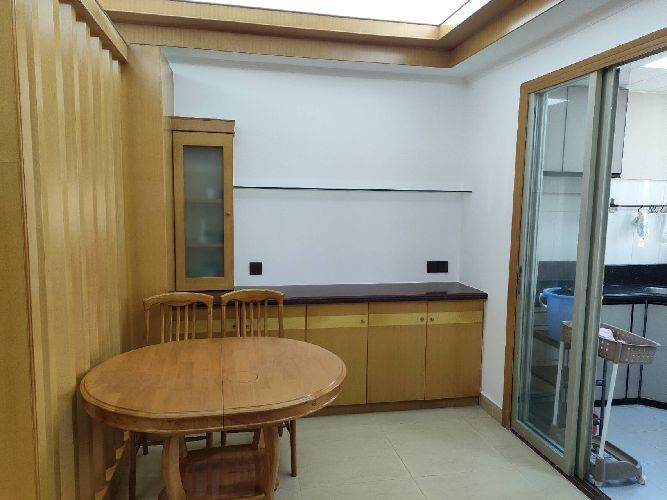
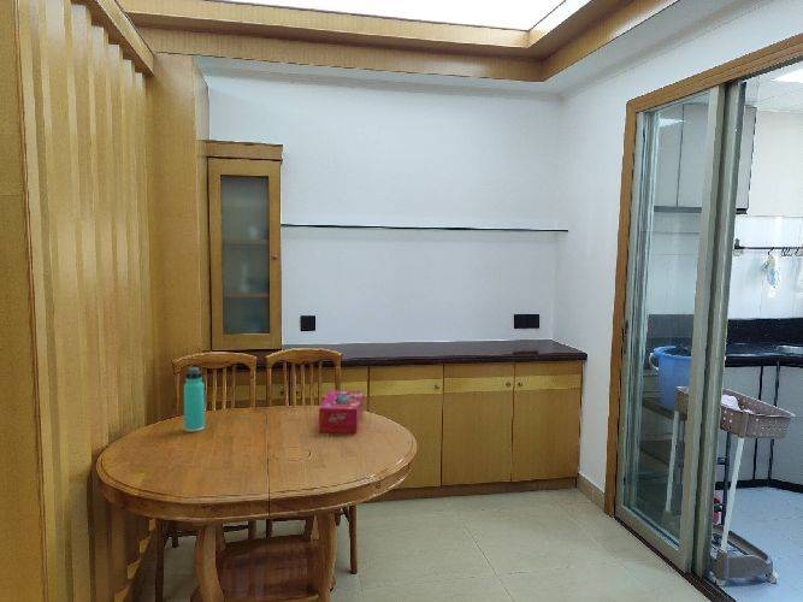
+ tissue box (342, 411)
+ thermos bottle (194, 397)
